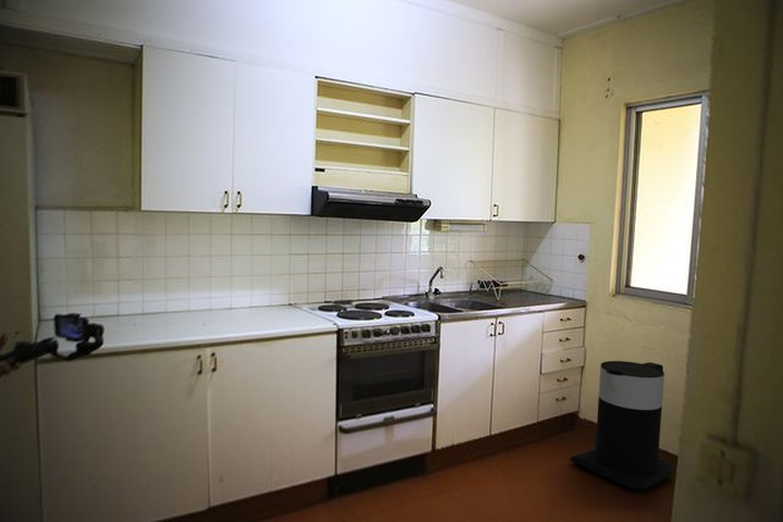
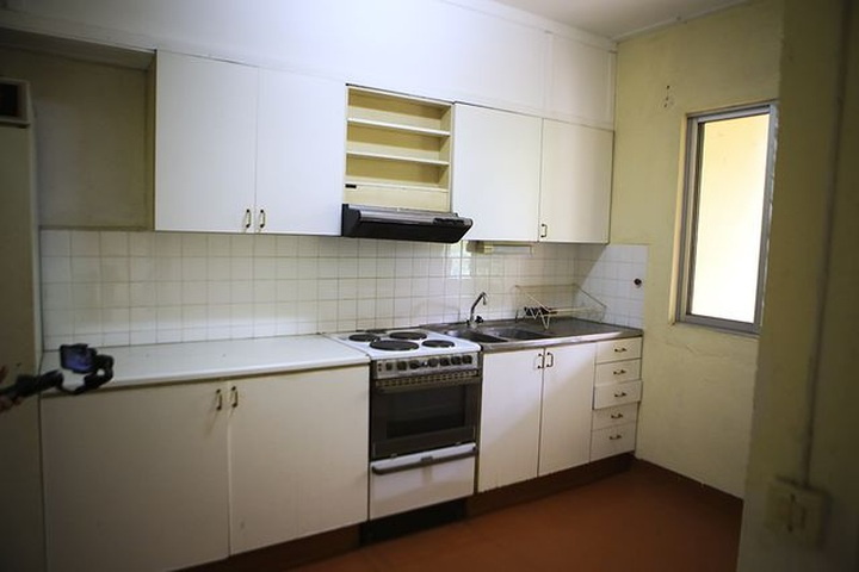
- trash can (627, 418)
